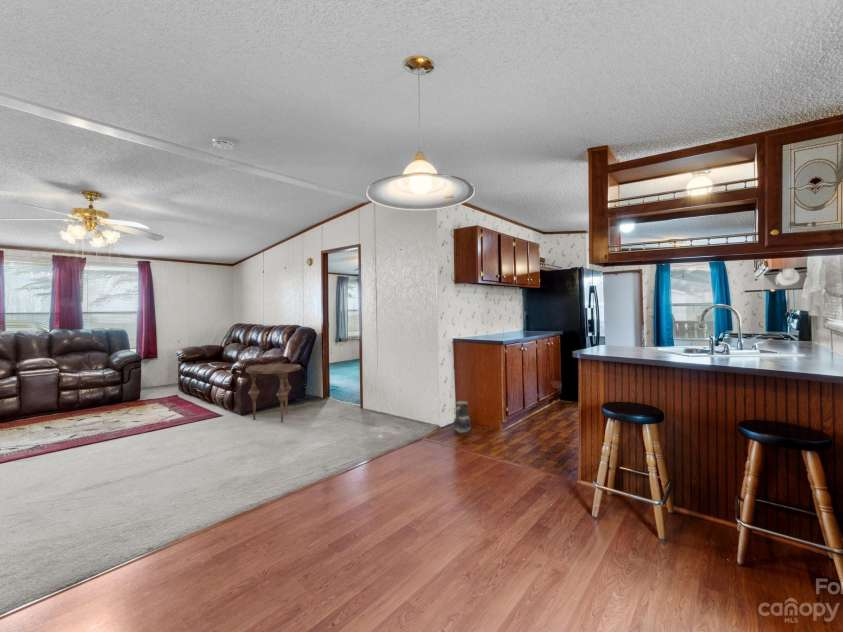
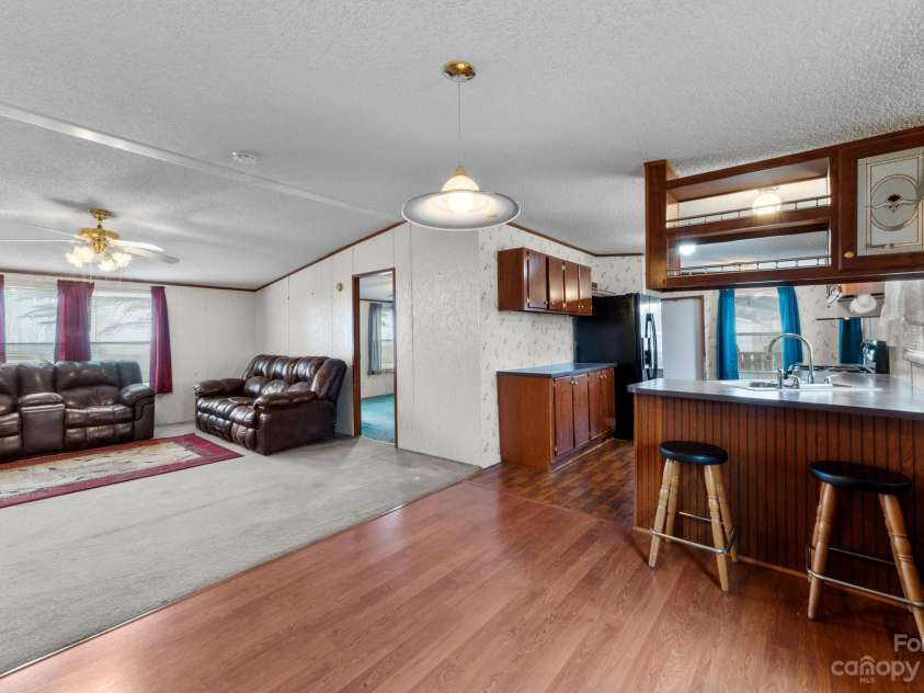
- ceramic jug (462, 417)
- side table (276, 394)
